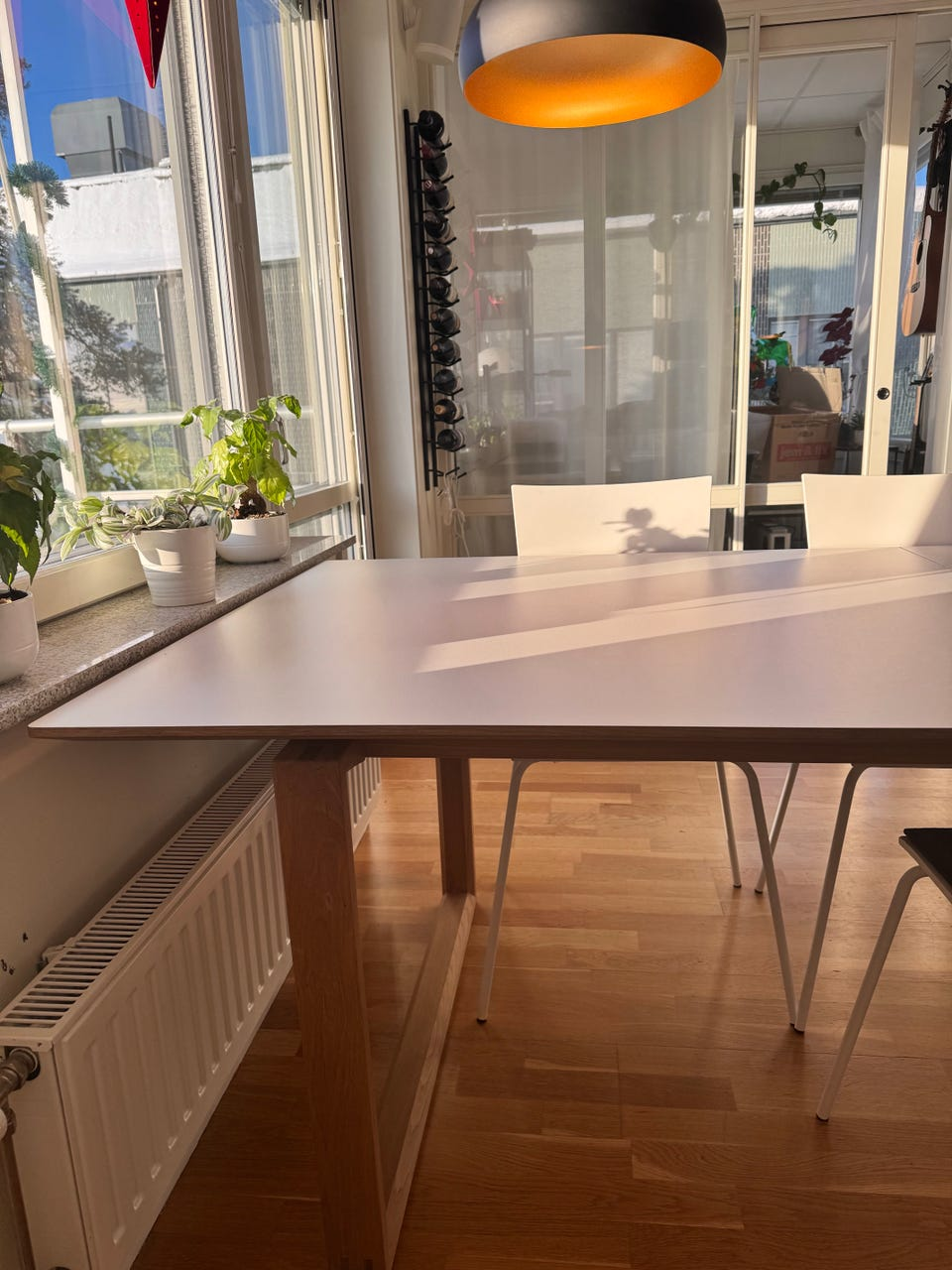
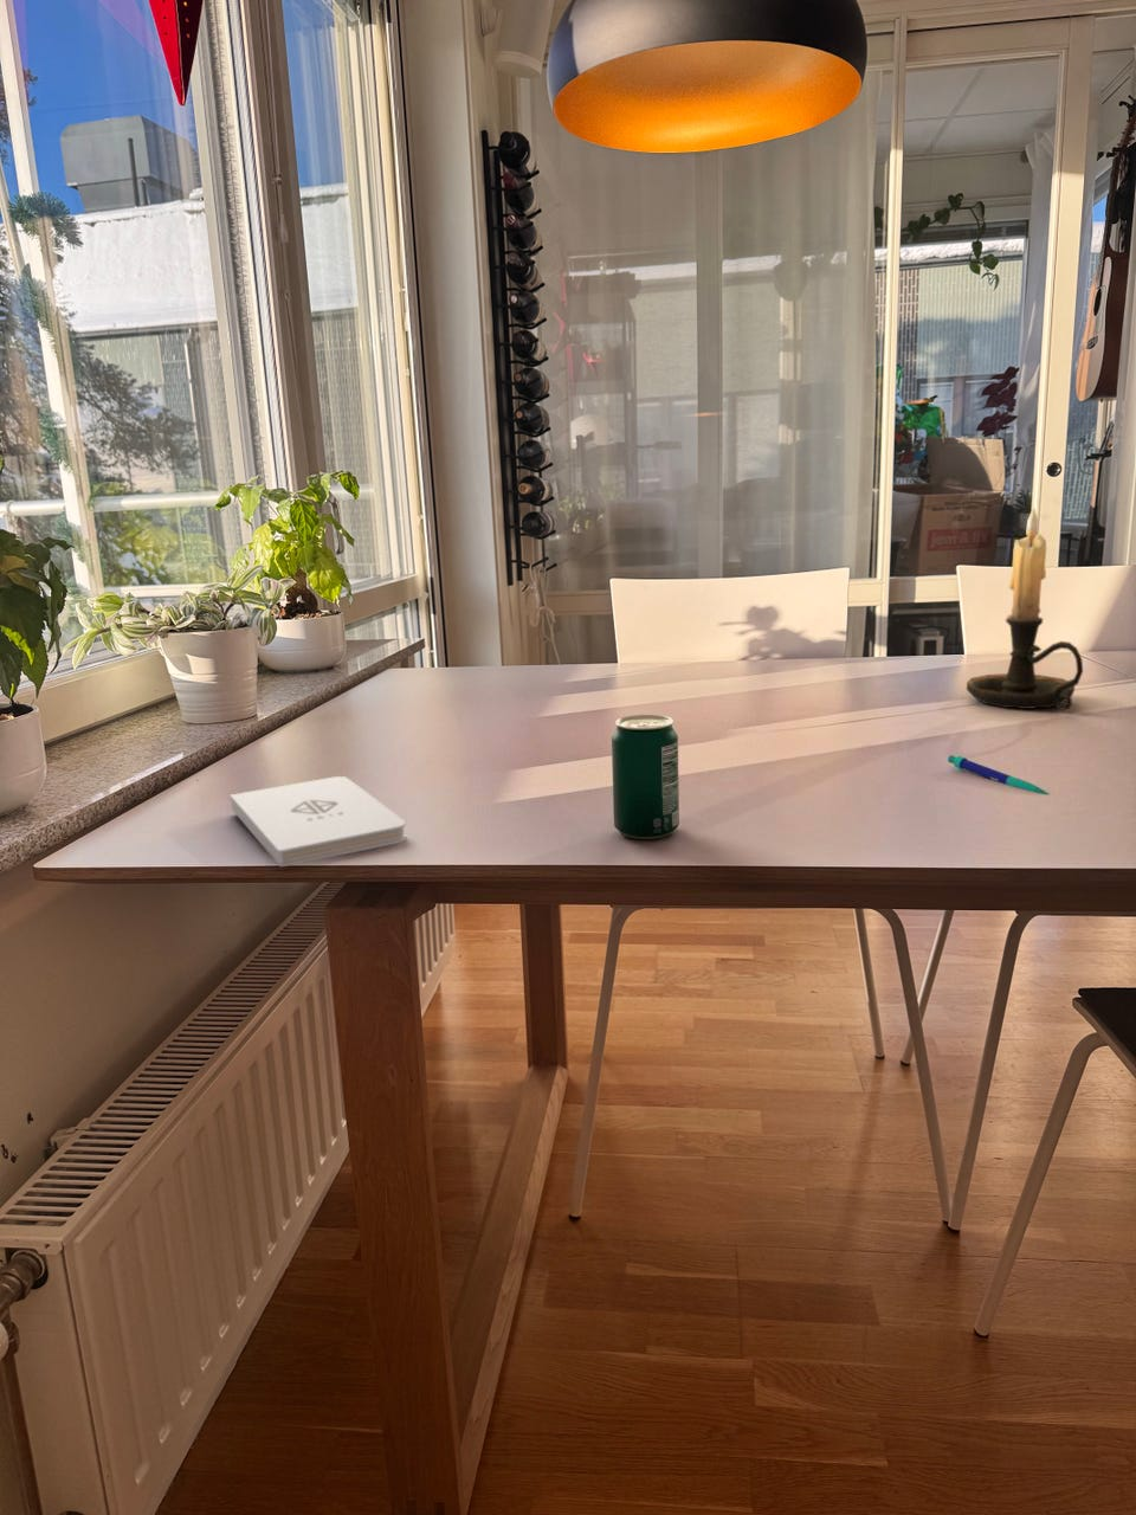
+ beverage can (644, 777)
+ pen (998, 775)
+ notepad (315, 816)
+ candle holder (1037, 607)
